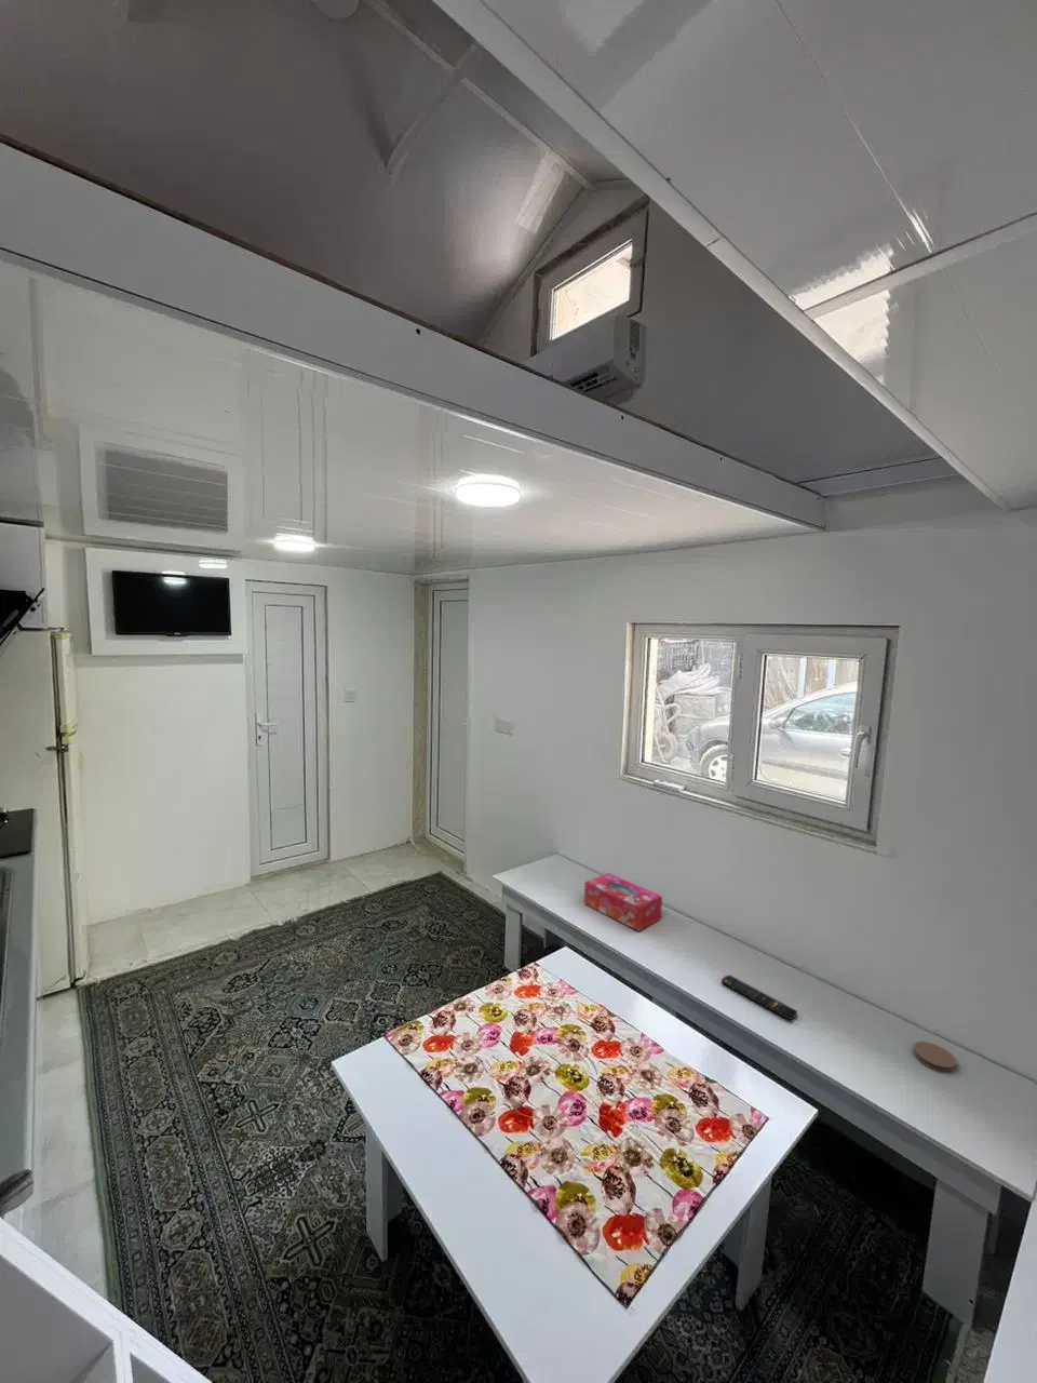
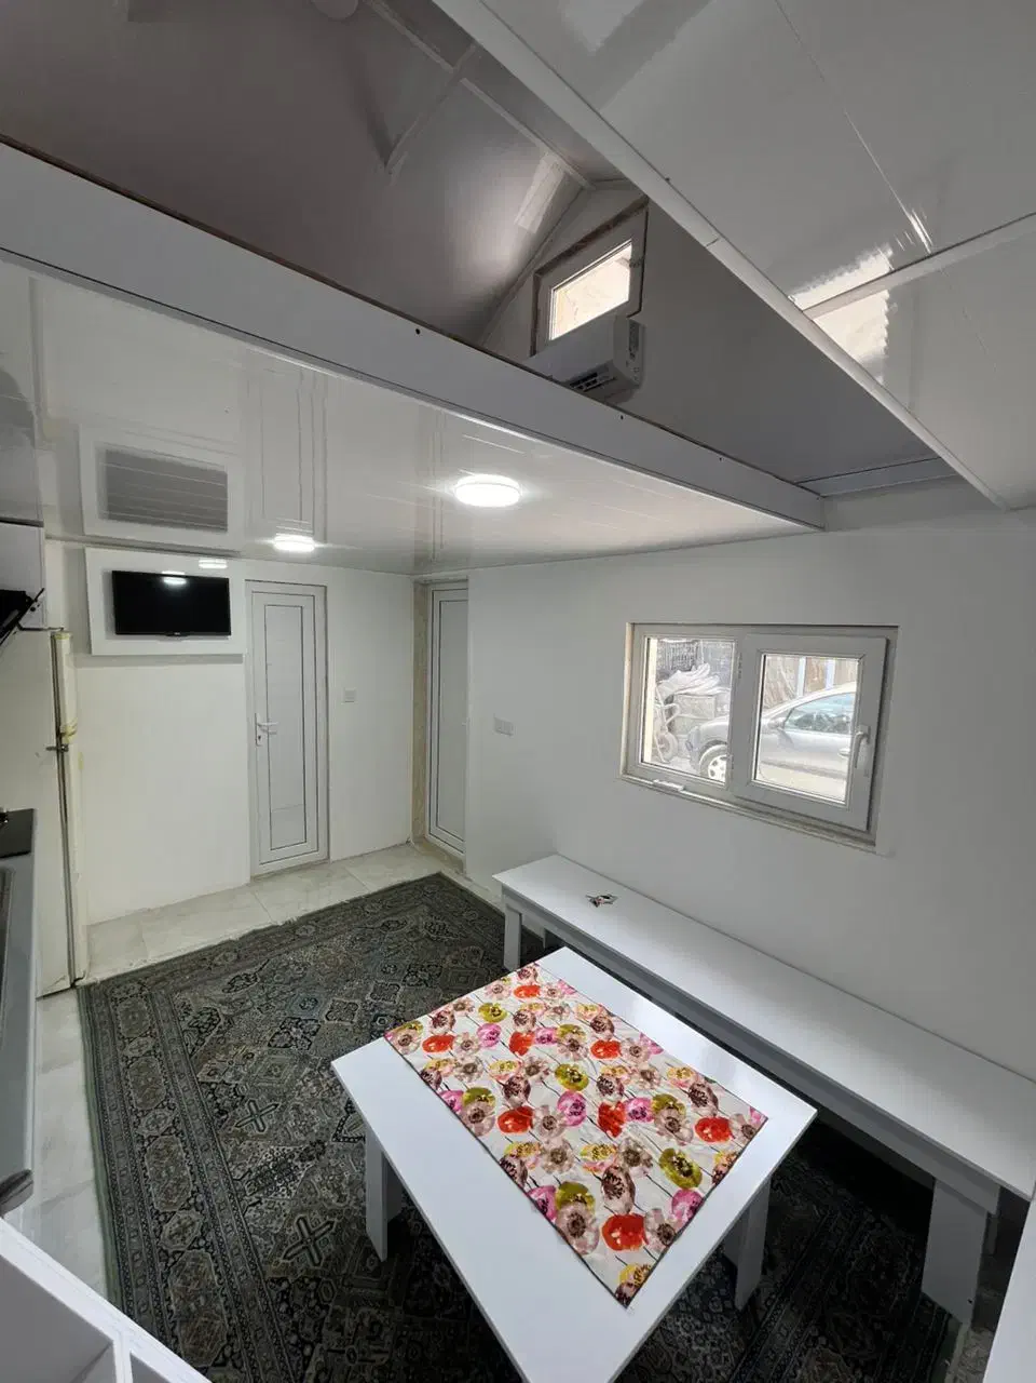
- remote control (756, 996)
- tissue box (622, 899)
- coaster (934, 1055)
